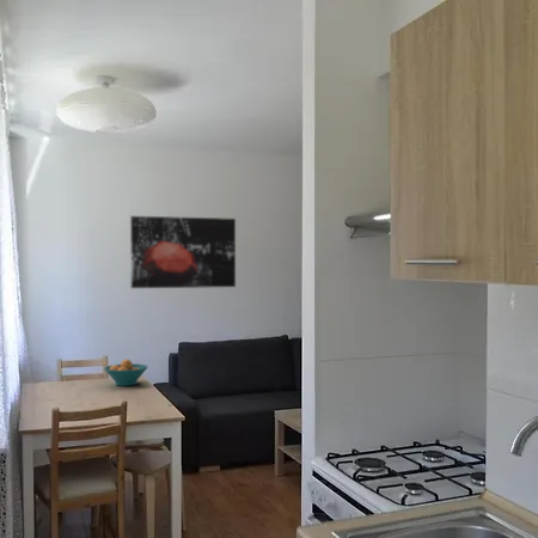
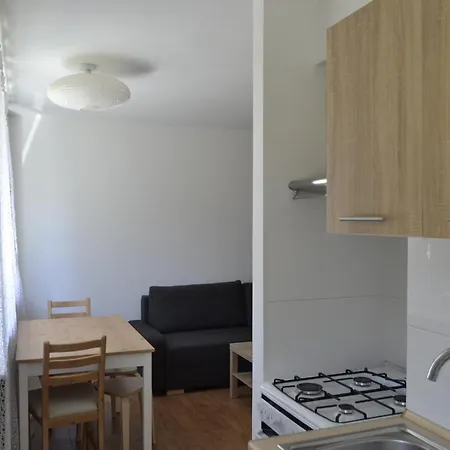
- fruit bowl (126, 371)
- wall art (184, 252)
